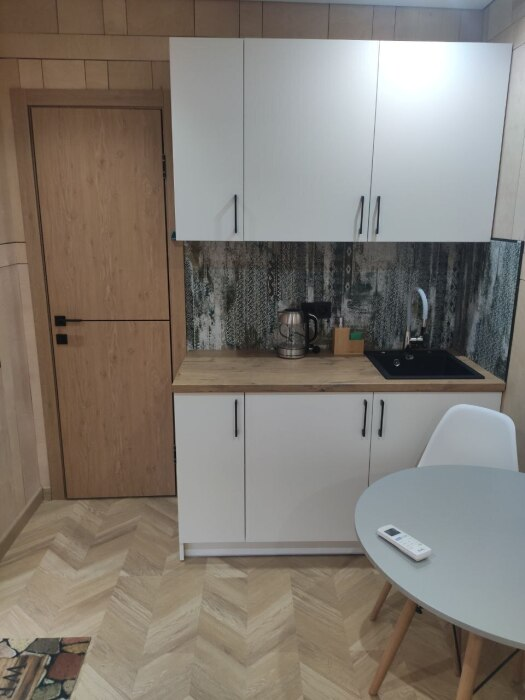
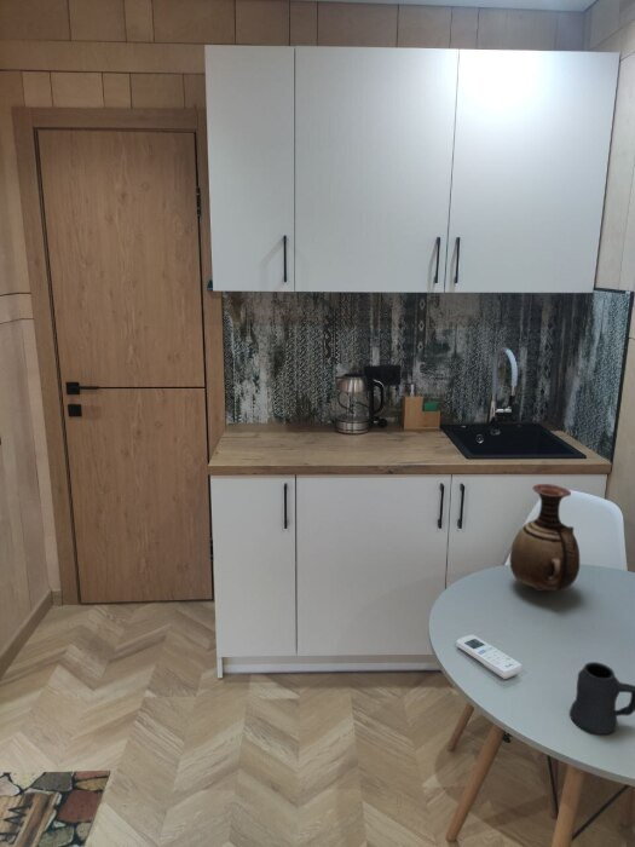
+ vase (545, 540)
+ mug (604, 696)
